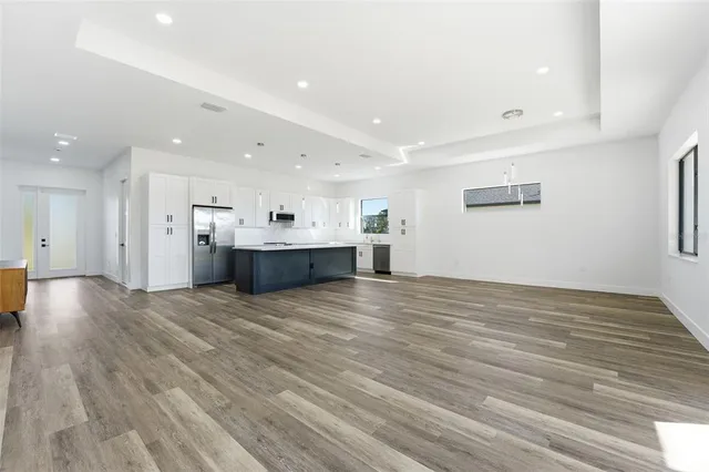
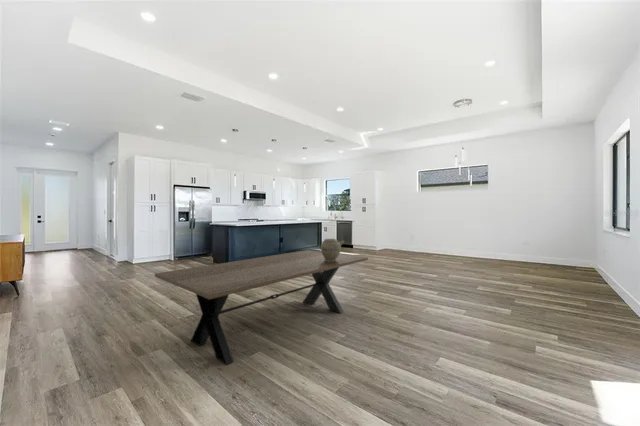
+ ceramic jug (332, 249)
+ dining table (276, 294)
